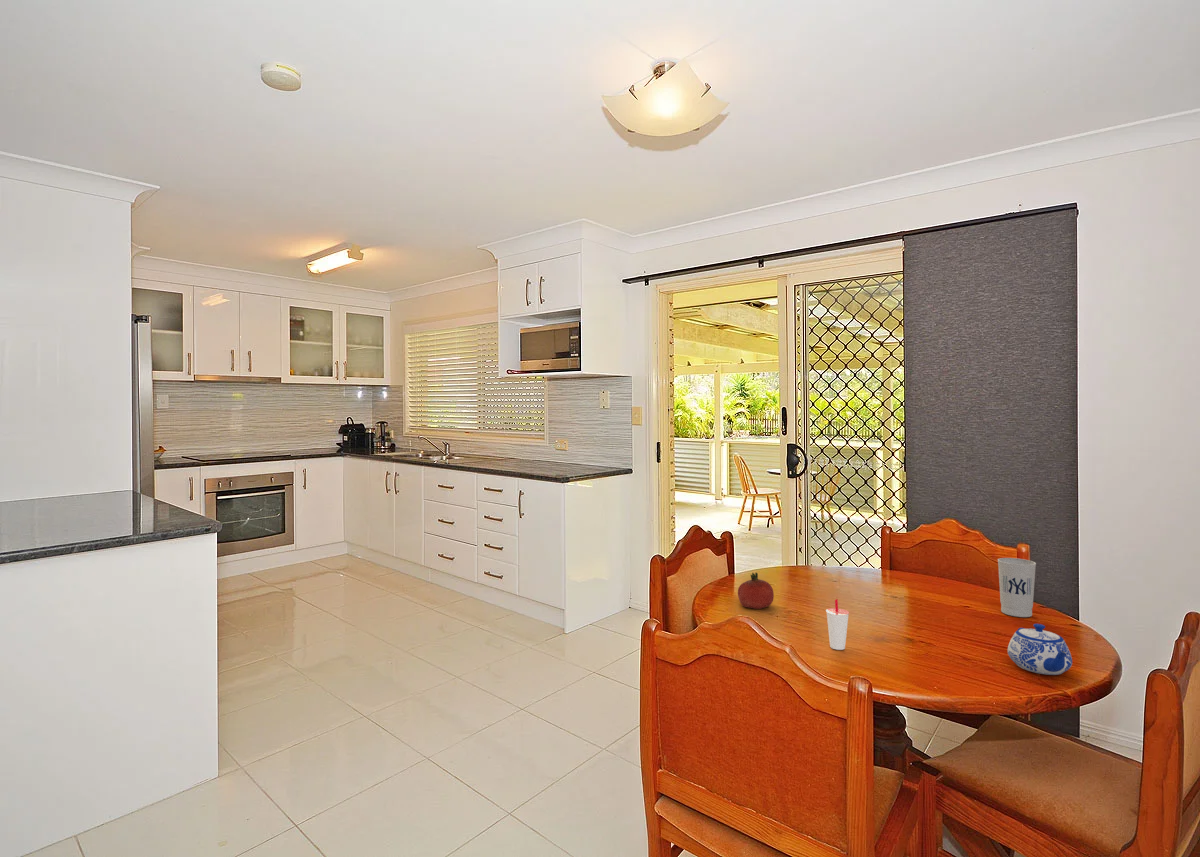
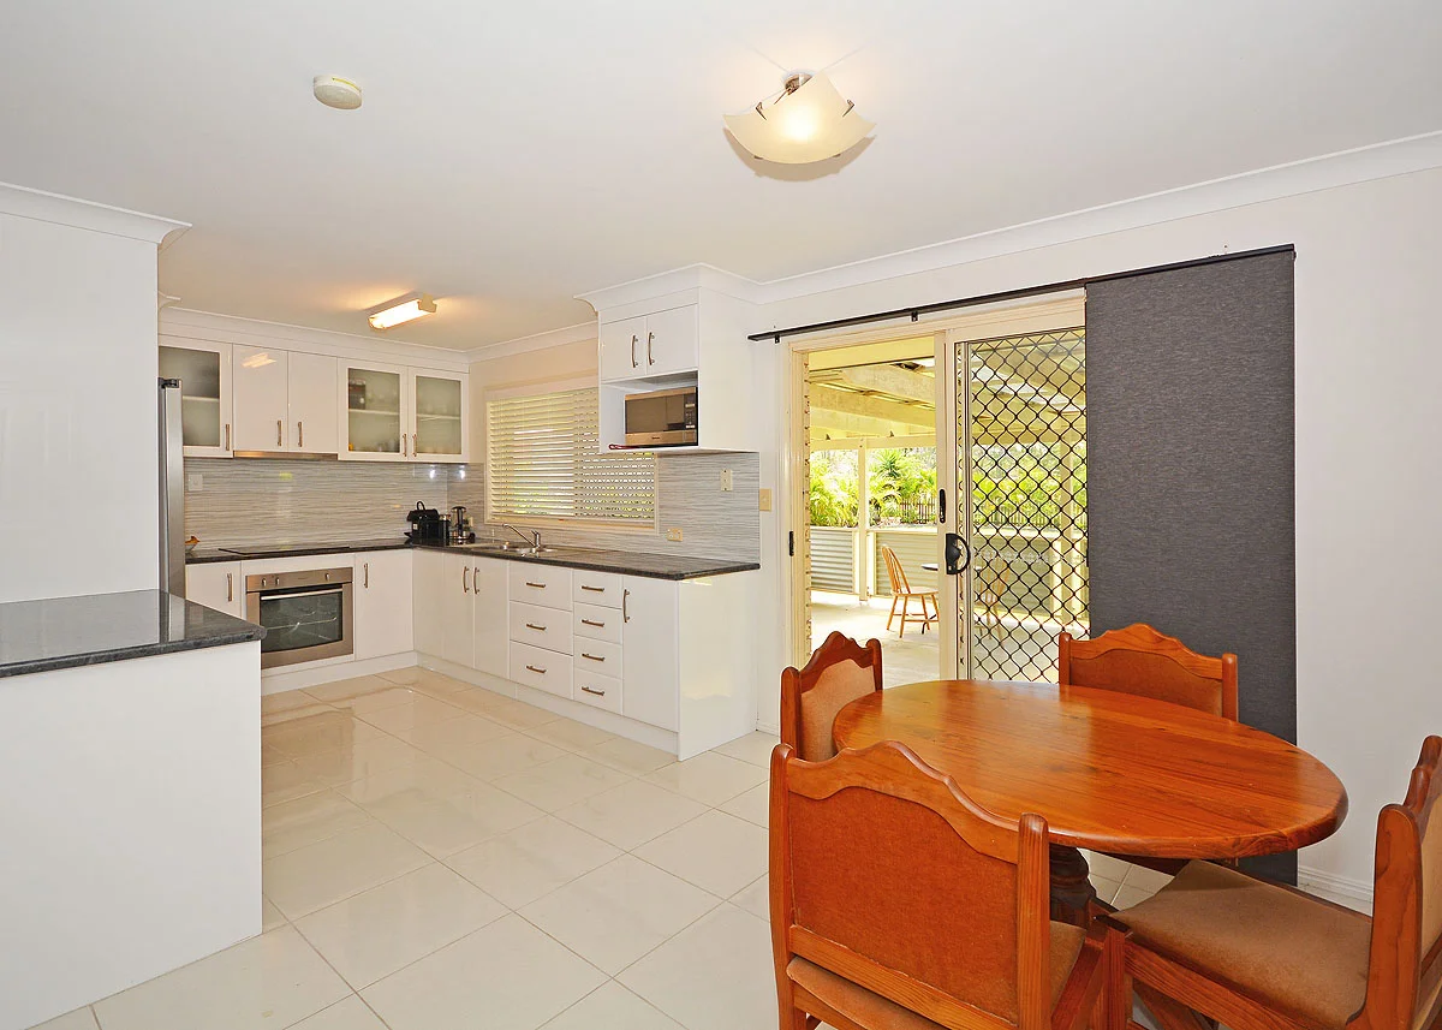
- cup (1016, 587)
- teapot (1041, 648)
- cup (837, 623)
- fruit (755, 588)
